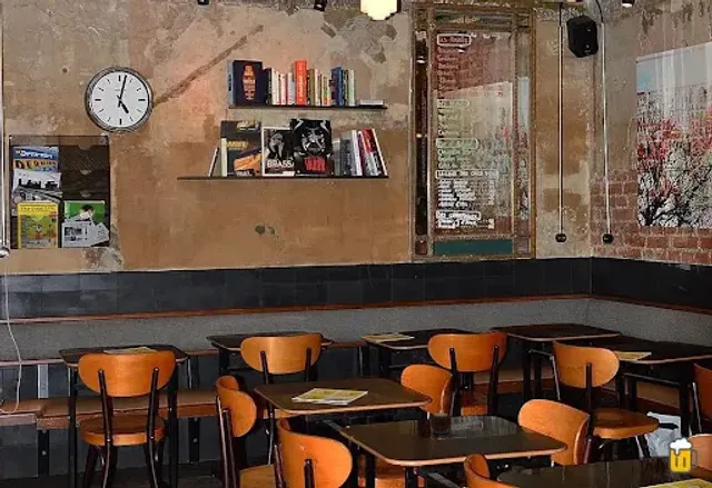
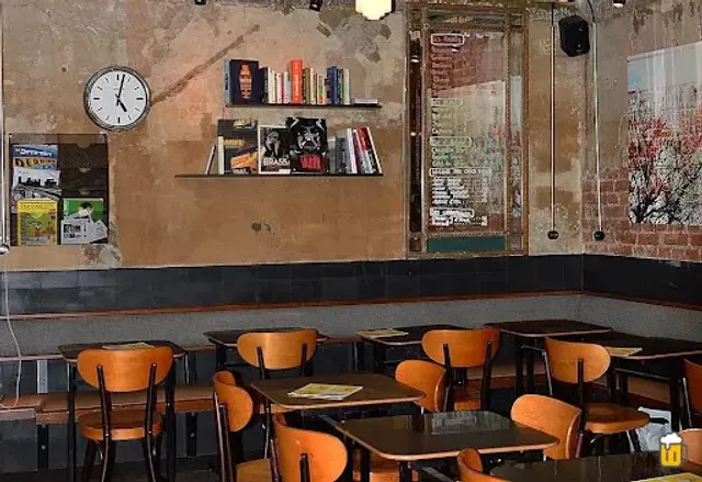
- candle (441, 421)
